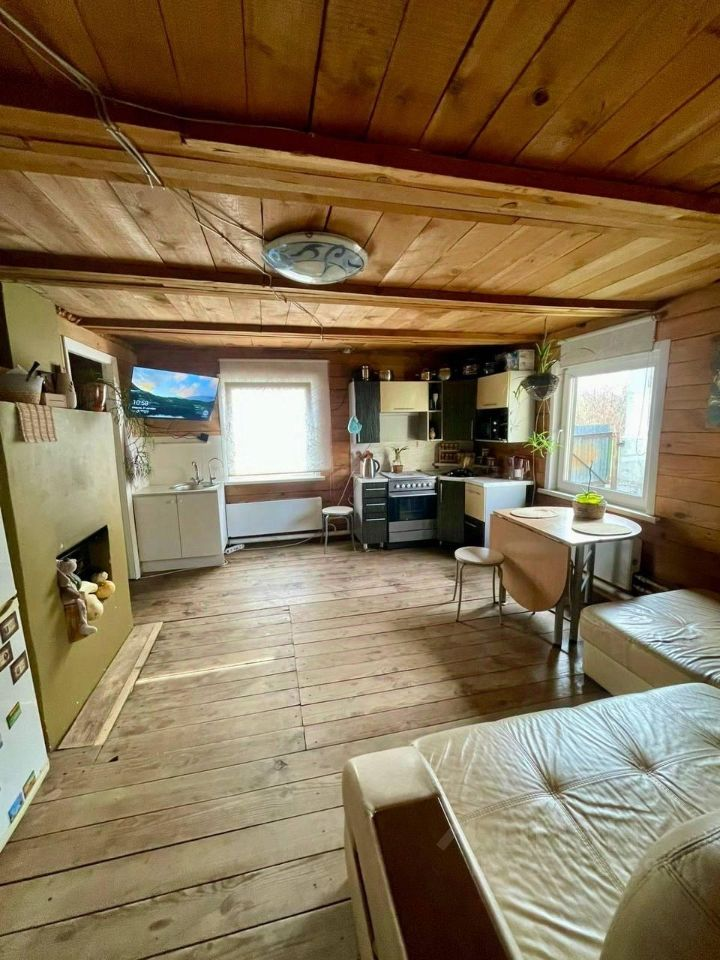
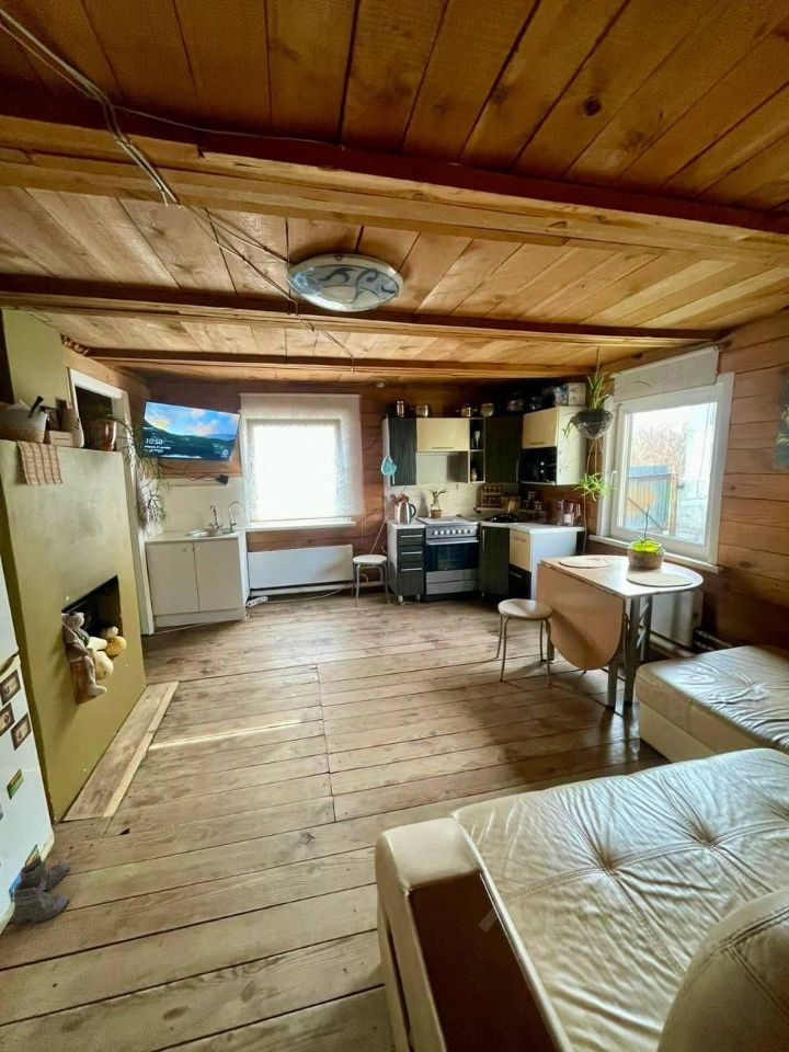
+ boots (42, 884)
